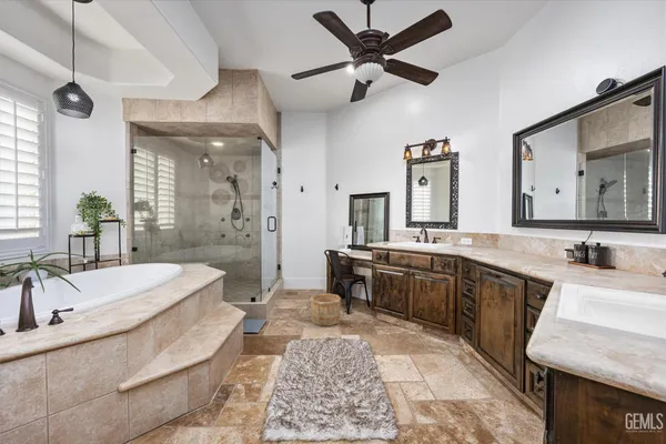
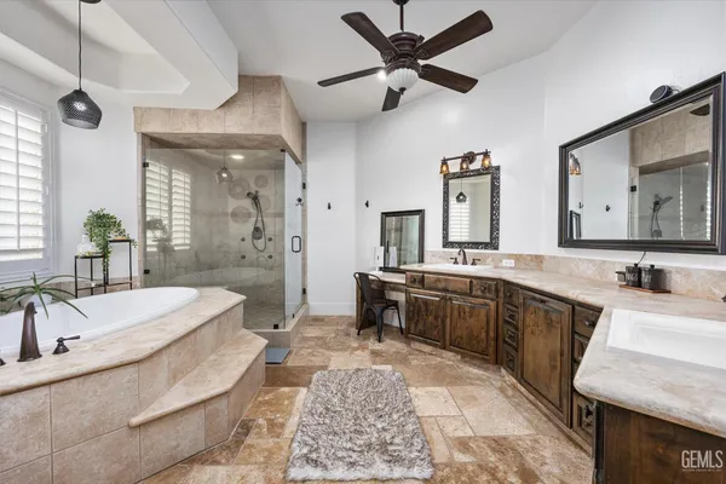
- wooden bucket (325, 309)
